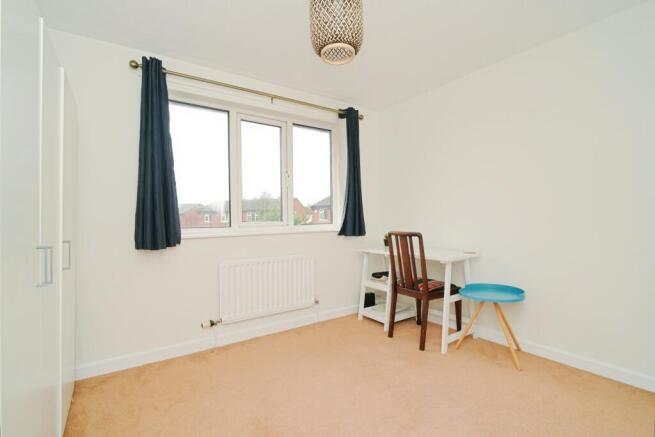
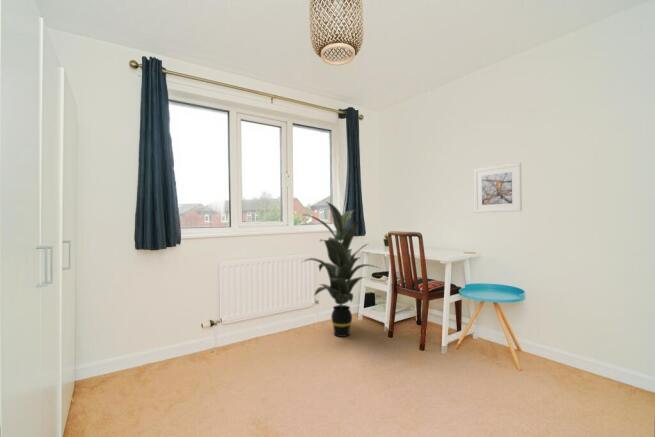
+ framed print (496, 189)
+ indoor plant (335, 268)
